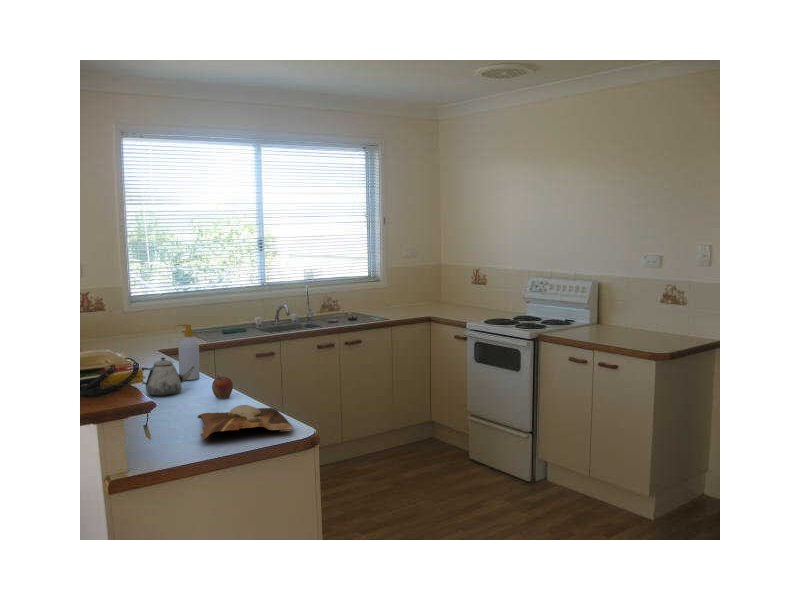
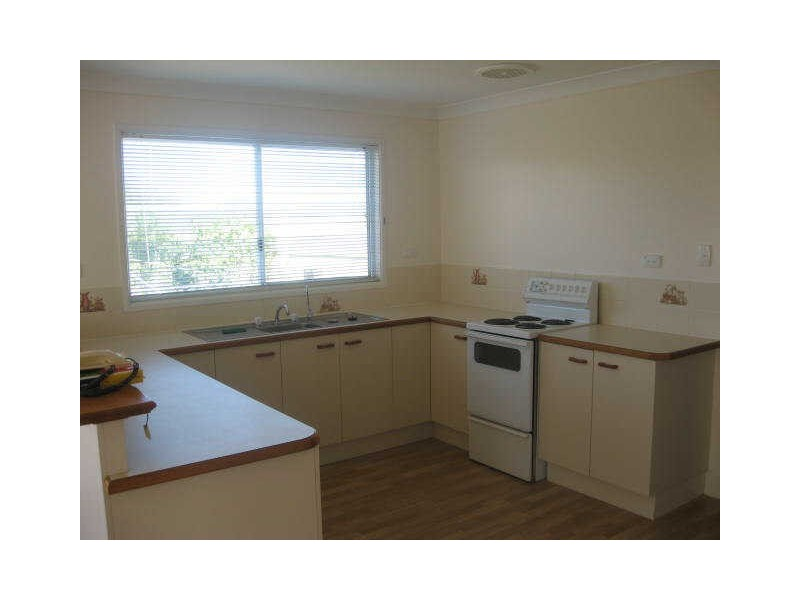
- fruit (222, 386)
- cutting board (243, 415)
- soap bottle (187, 351)
- teapot (167, 375)
